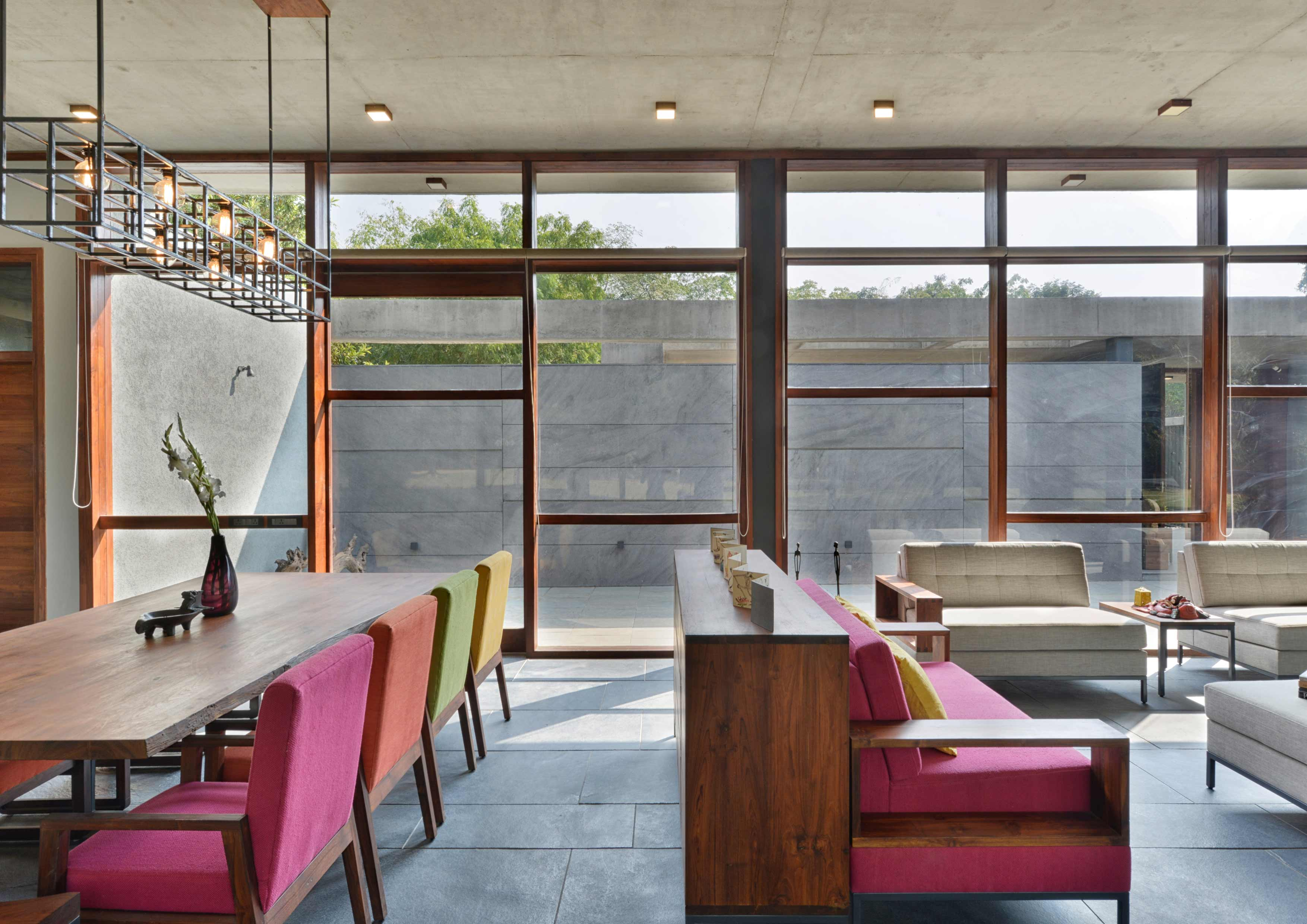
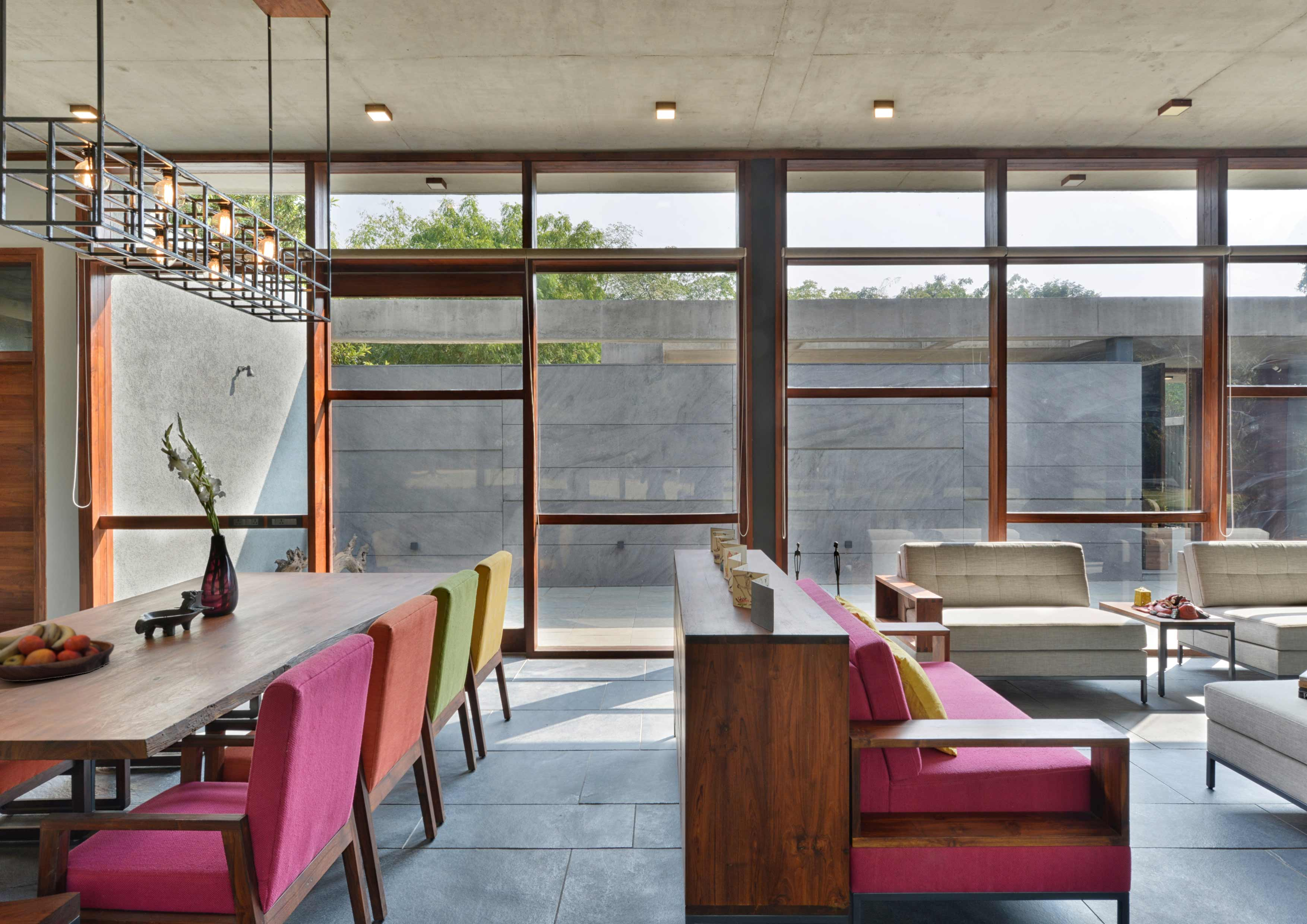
+ fruit bowl (49, 648)
